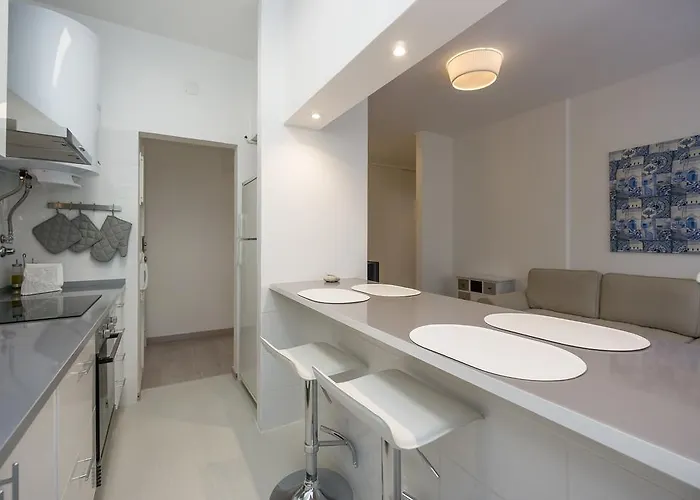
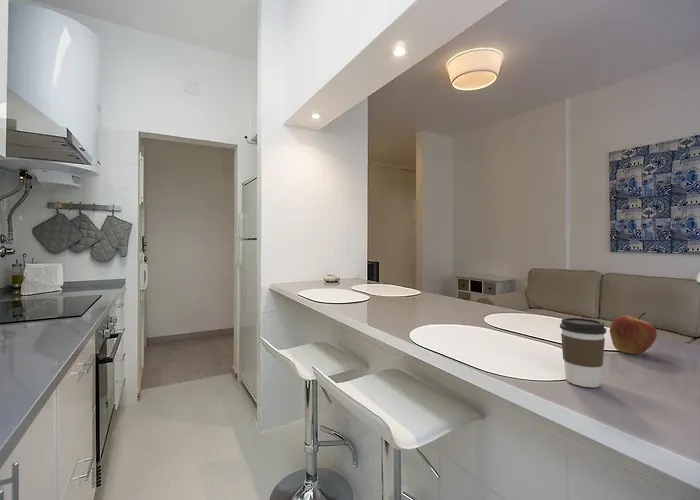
+ coffee cup (582, 351)
+ apple (632, 332)
